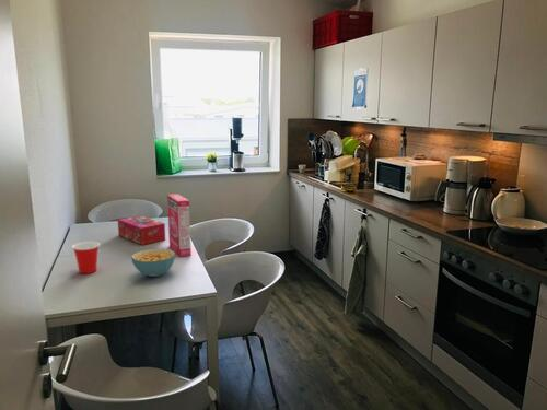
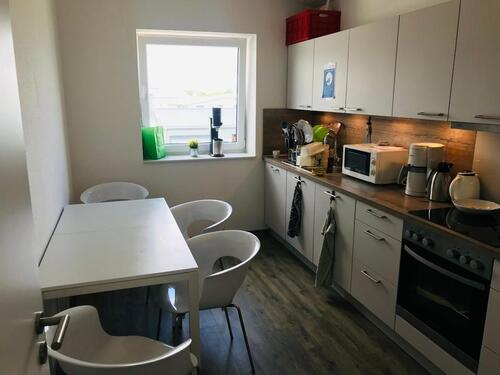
- cereal box (178, 224)
- tissue box (141, 229)
- cereal bowl (154, 265)
- cup (86, 258)
